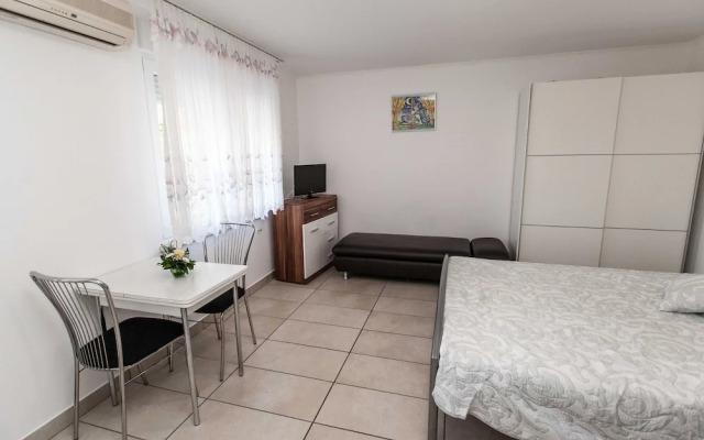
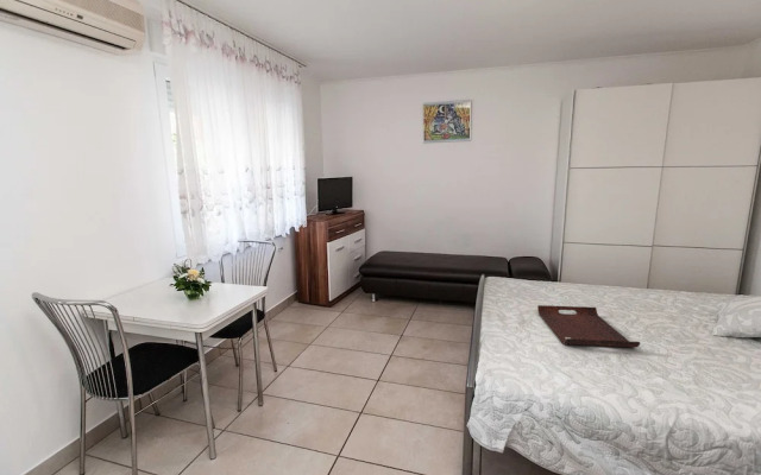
+ serving tray (581, 325)
